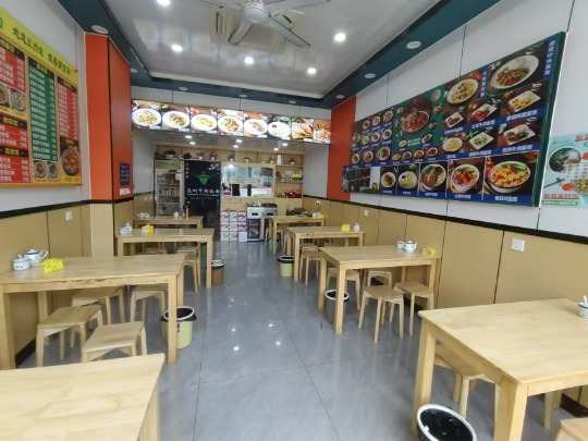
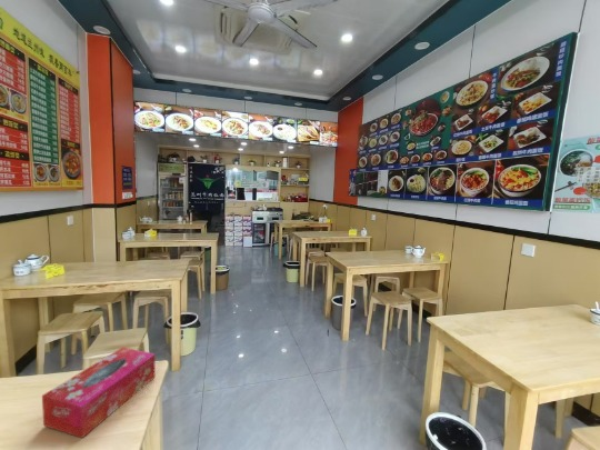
+ tissue box (106, 384)
